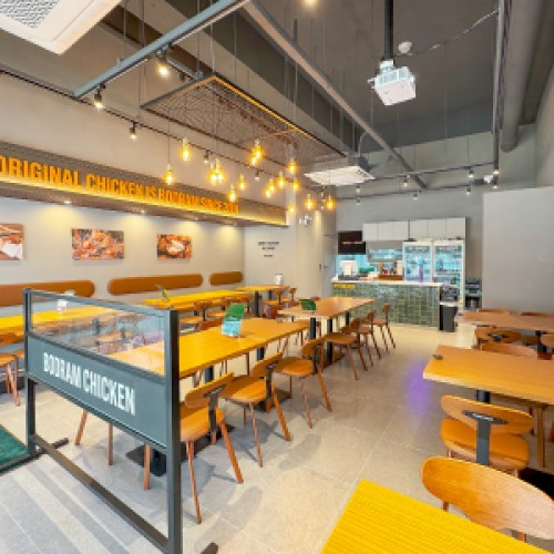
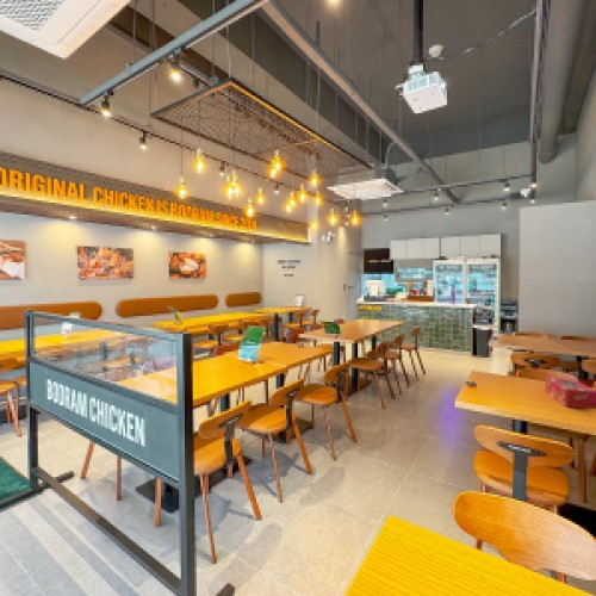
+ tissue box (569, 391)
